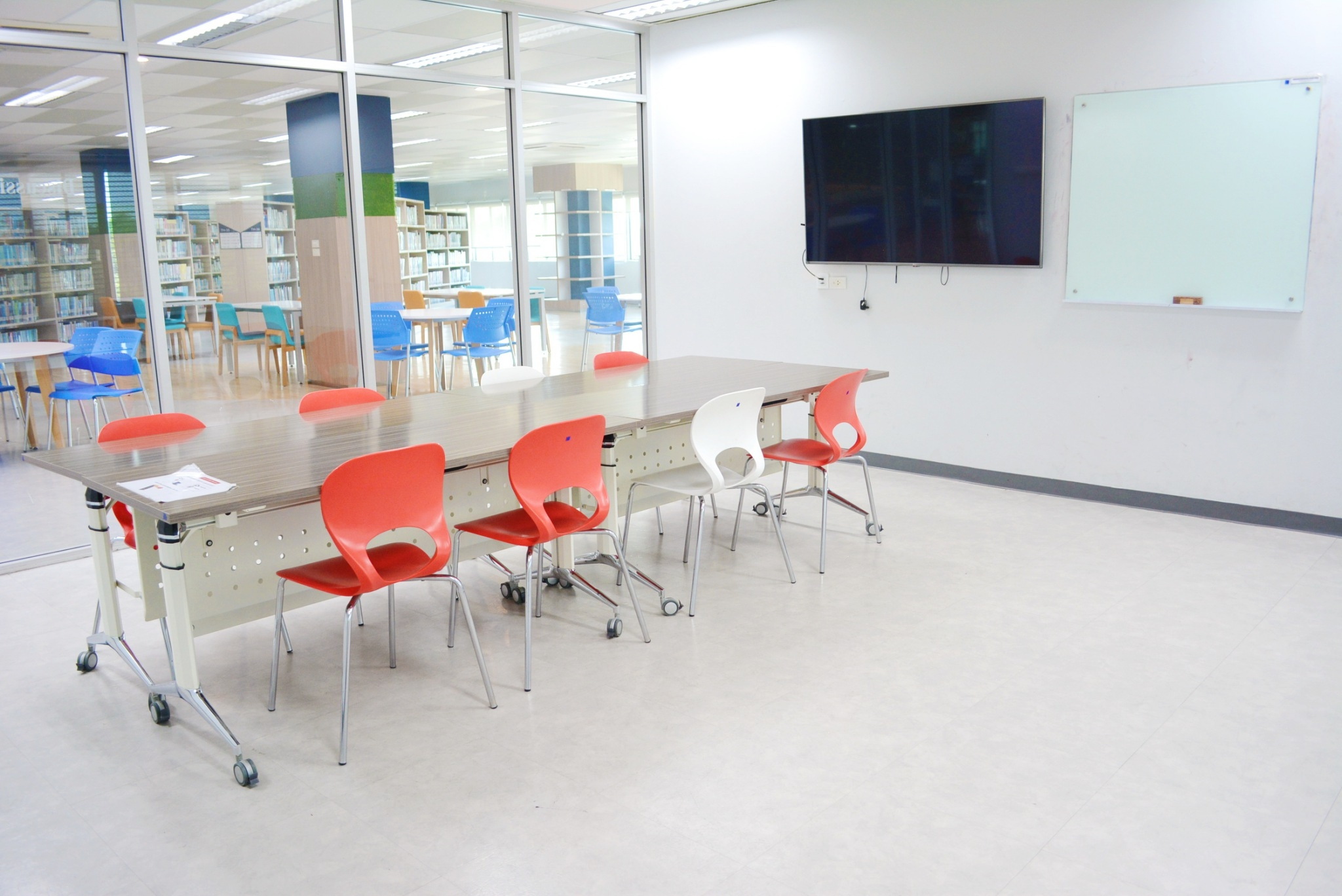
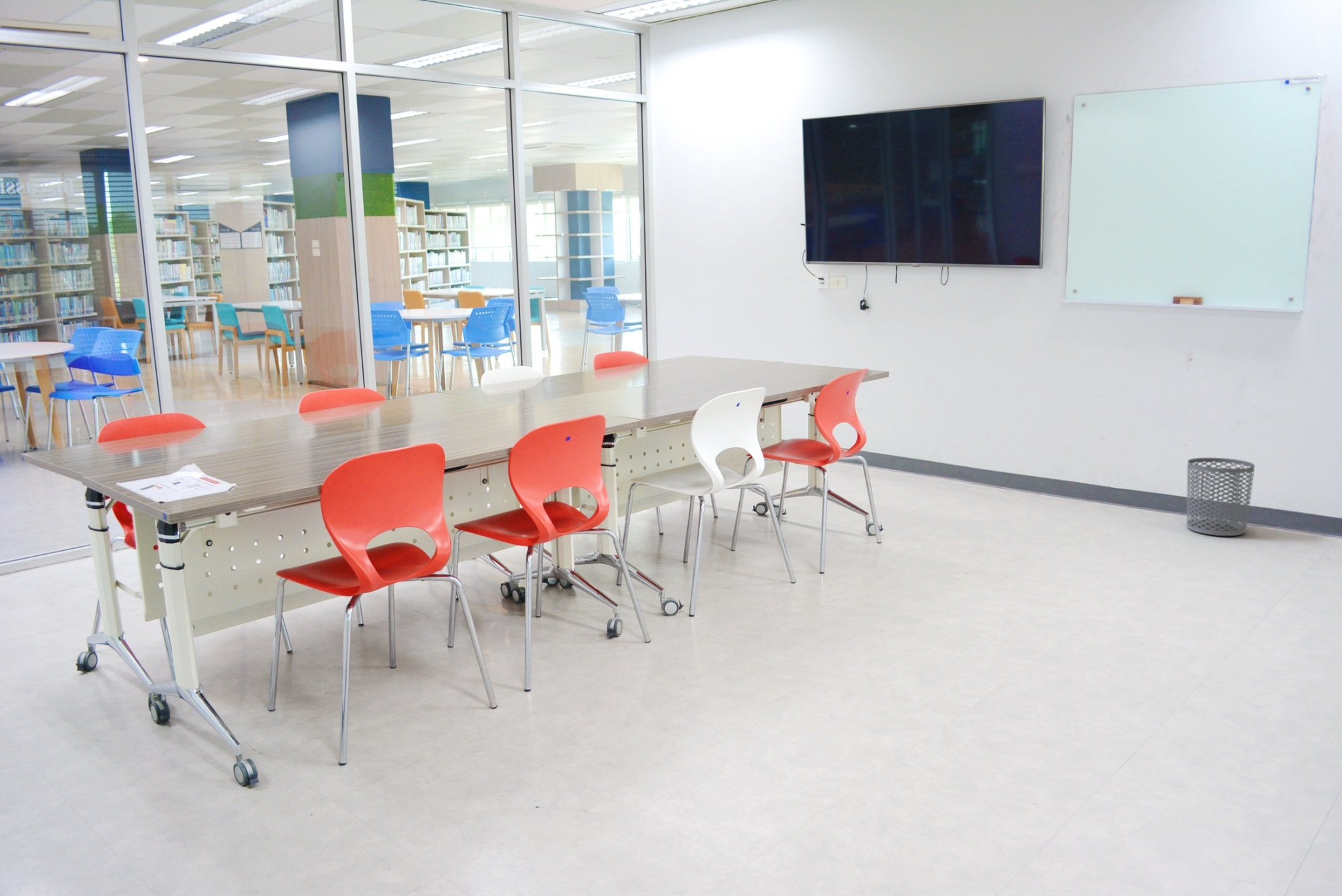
+ waste bin (1218, 496)
